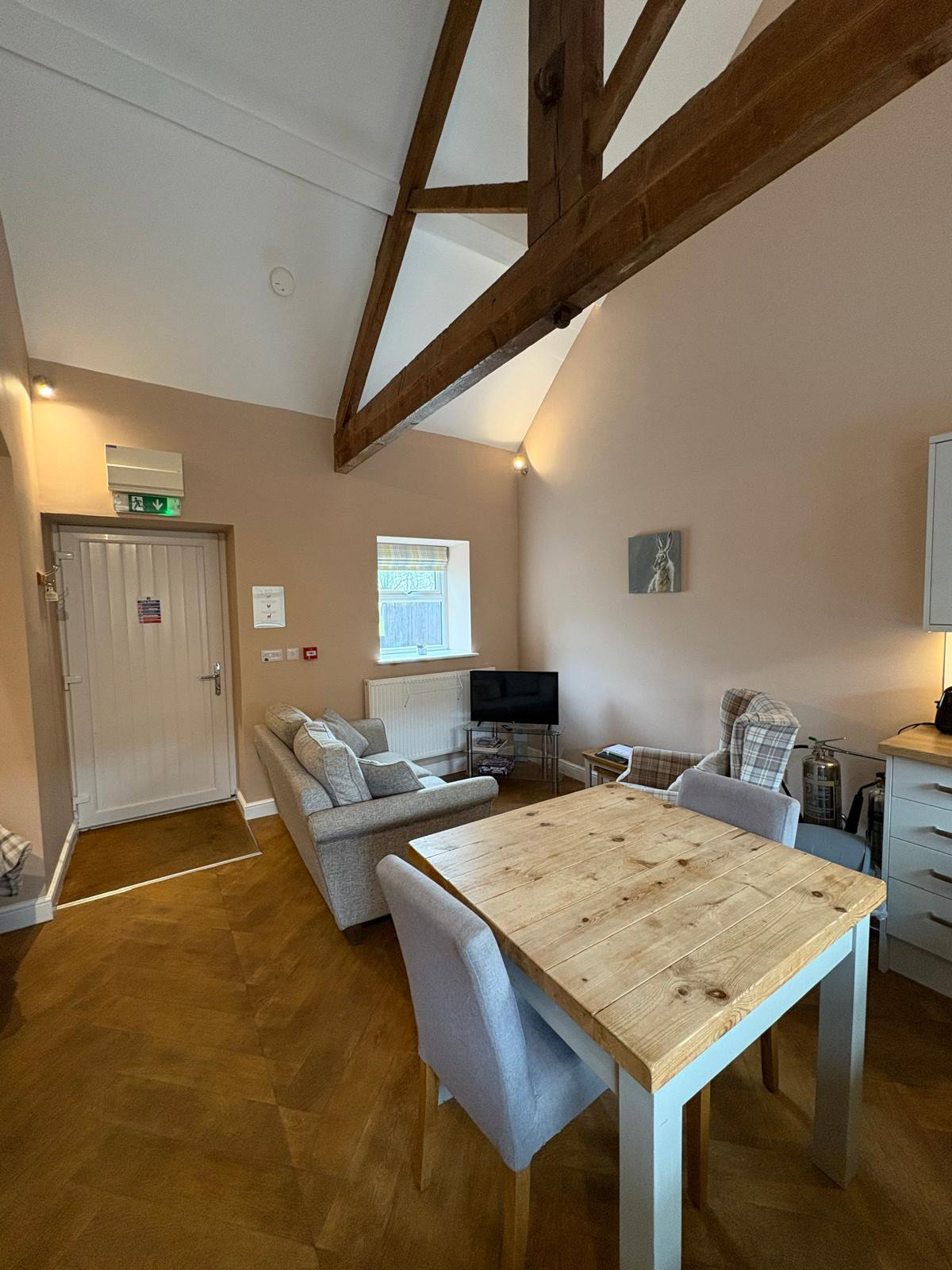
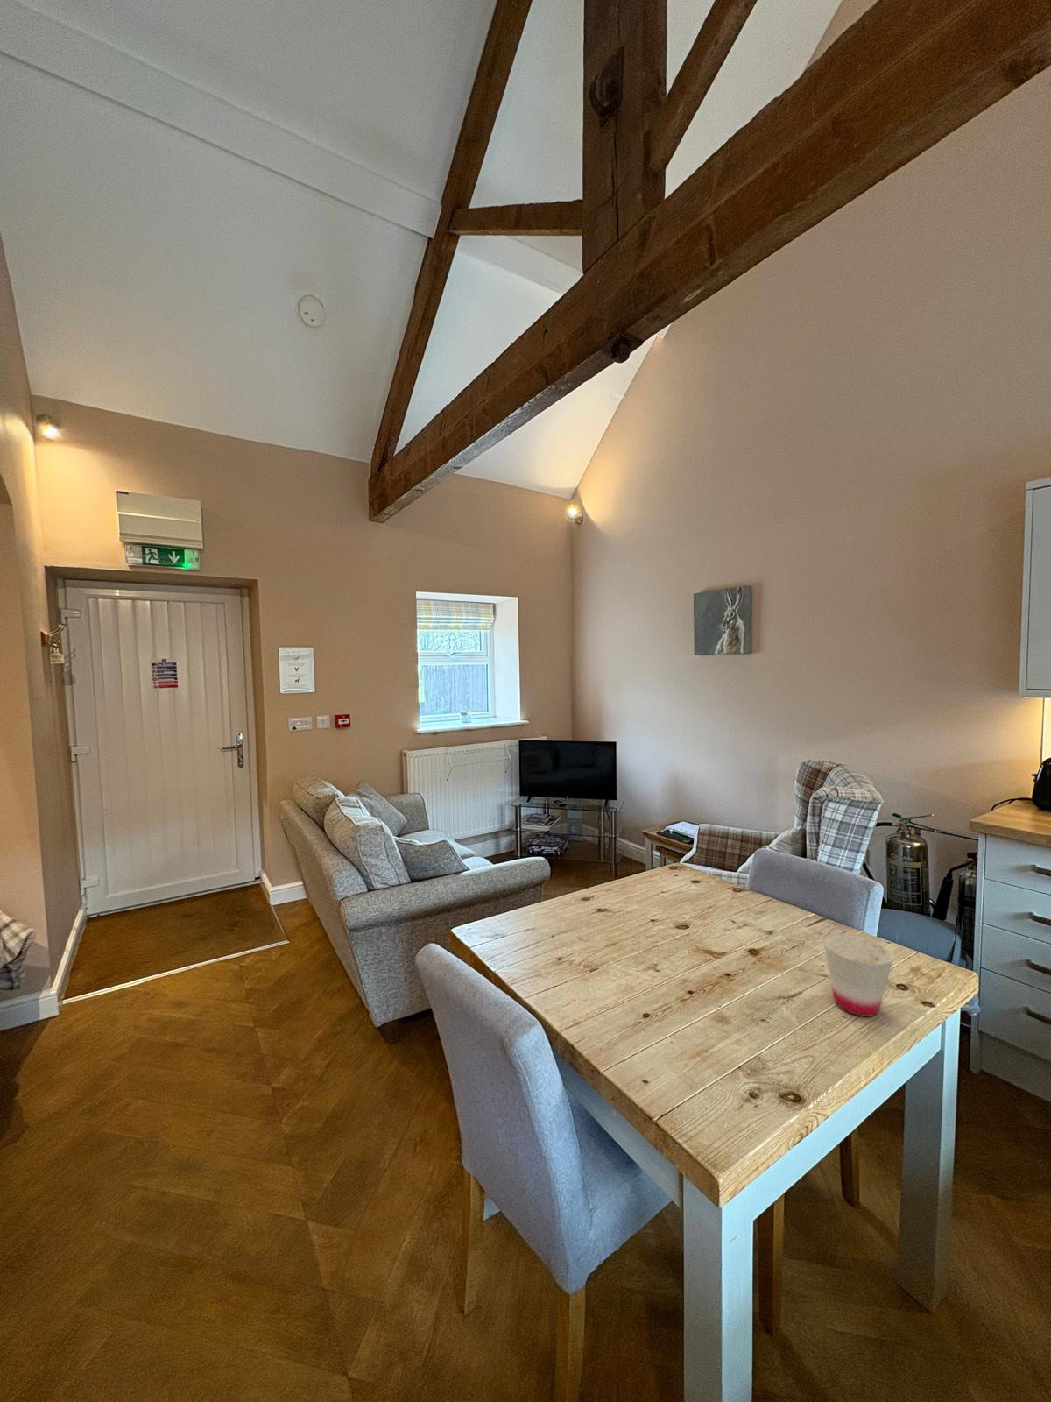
+ cup (857, 976)
